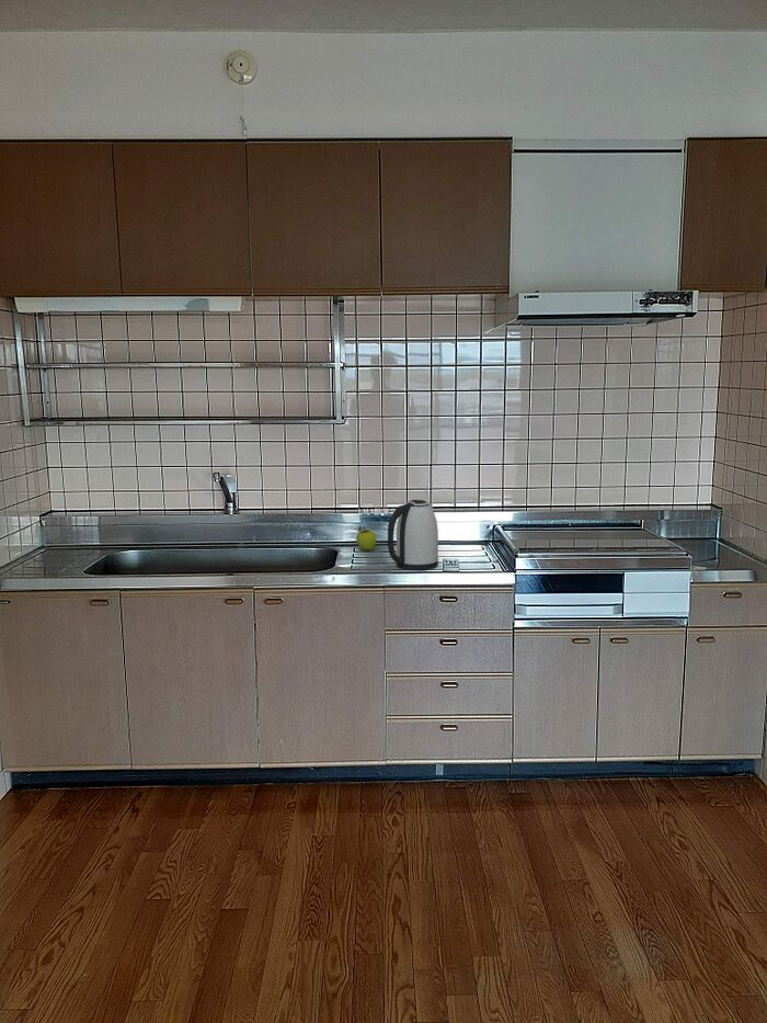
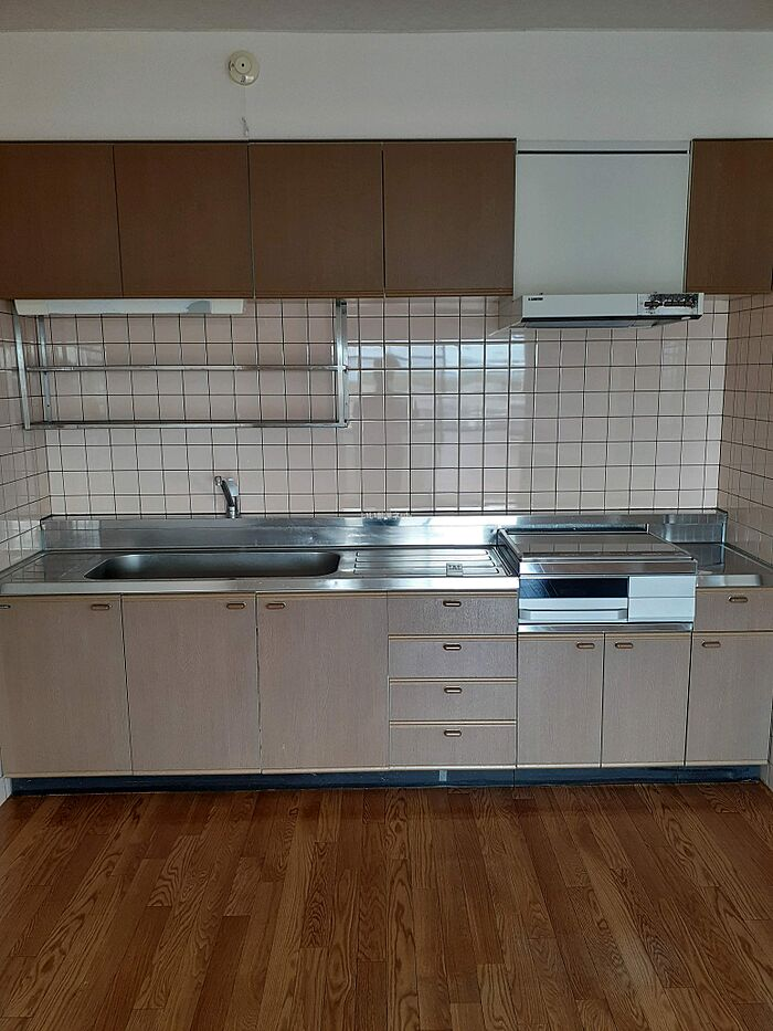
- fruit (365, 537)
- kettle (411, 533)
